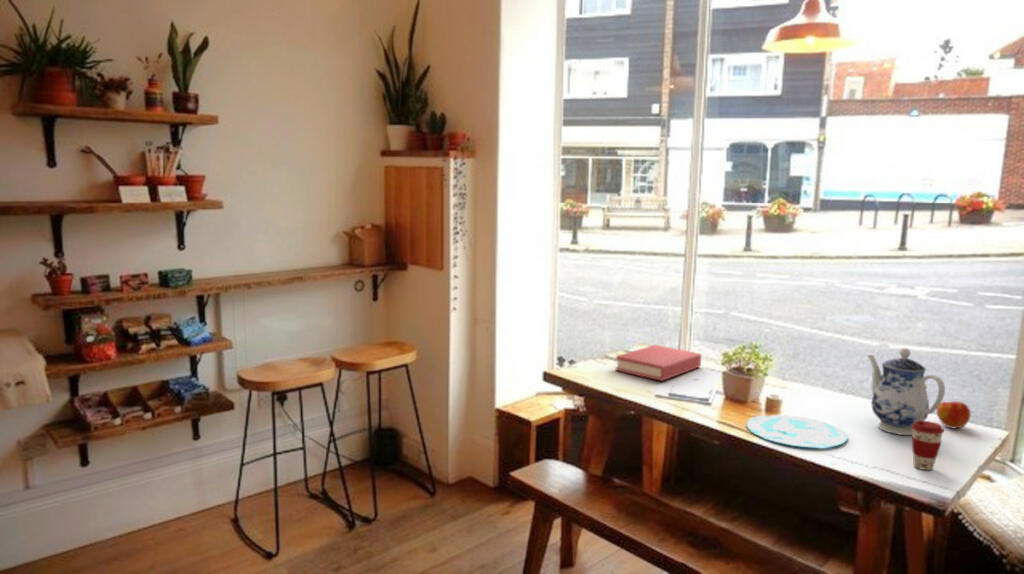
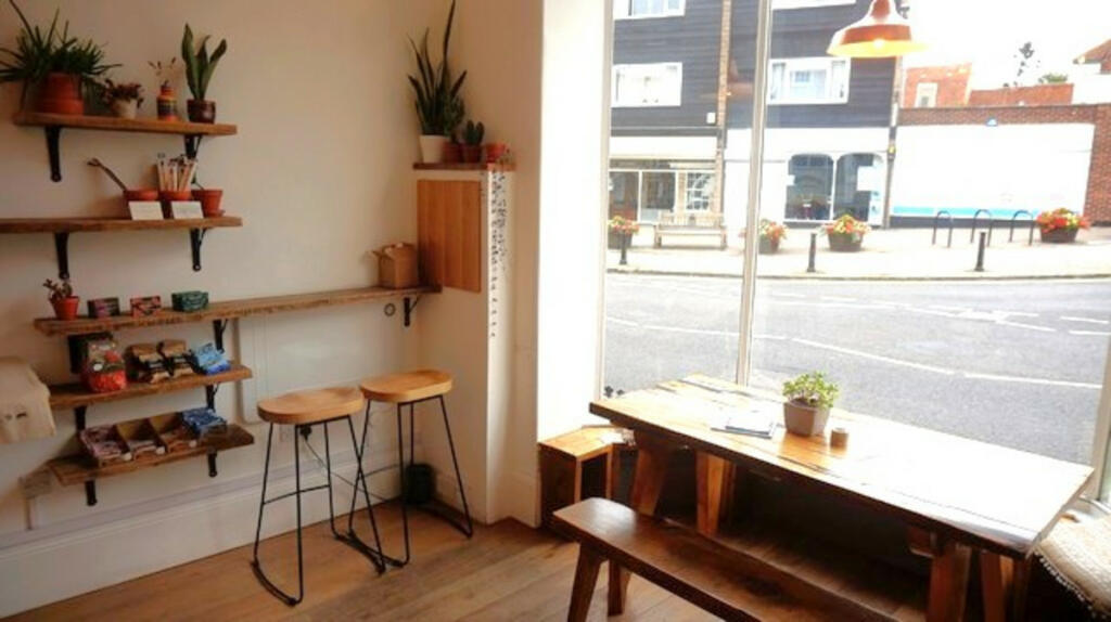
- teapot (901, 389)
- hardback book (658, 361)
- apple (952, 414)
- coffee cup (925, 445)
- plate (795, 426)
